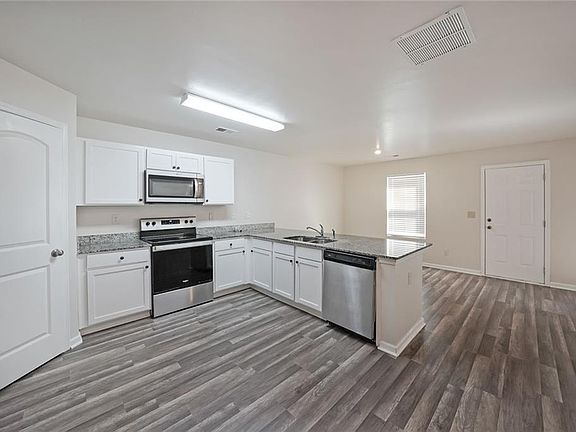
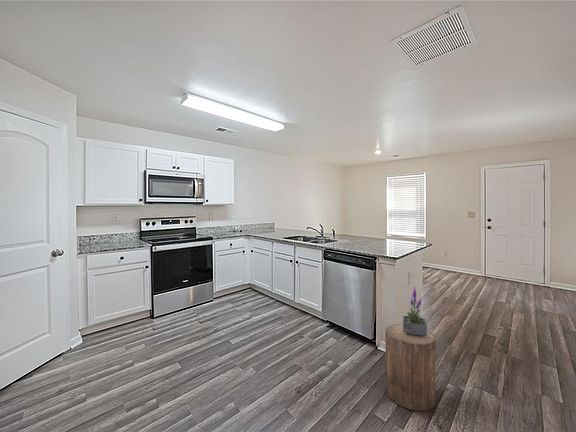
+ stool (409, 363)
+ potted plant (414, 308)
